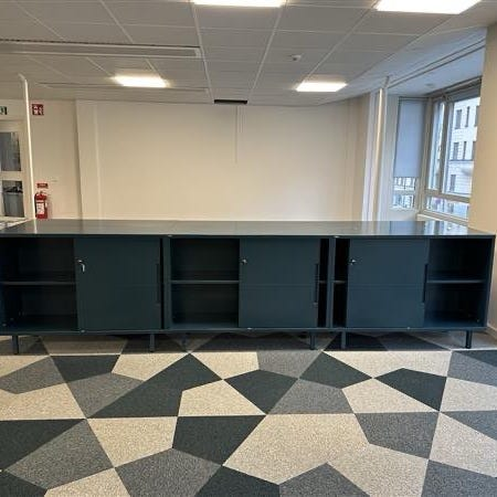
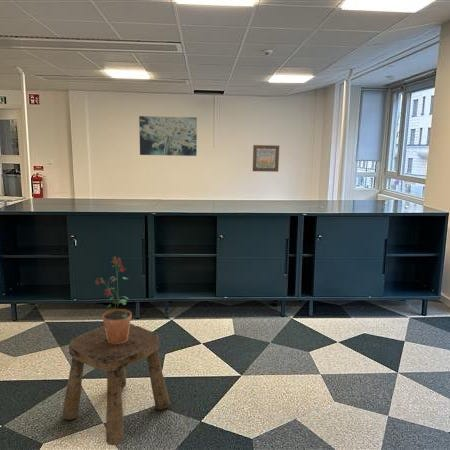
+ wall art (168, 136)
+ potted plant (113, 299)
+ wall art (265, 158)
+ stool (116, 376)
